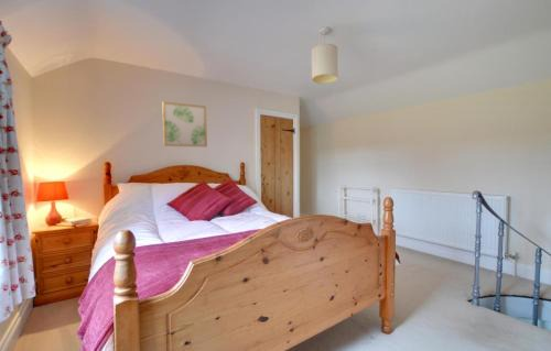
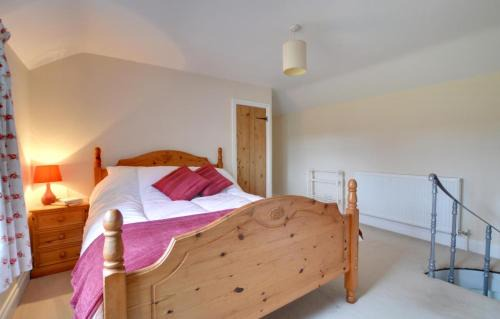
- wall art (185, 124)
